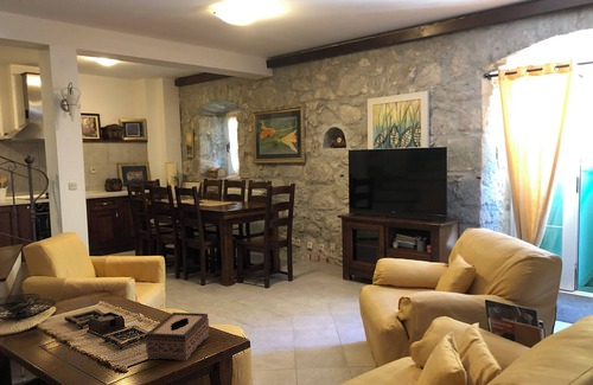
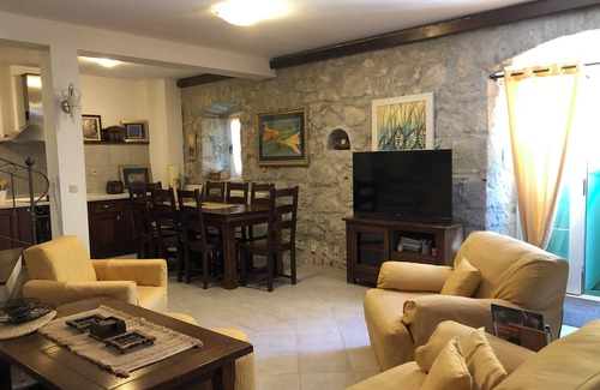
- tissue box (179, 334)
